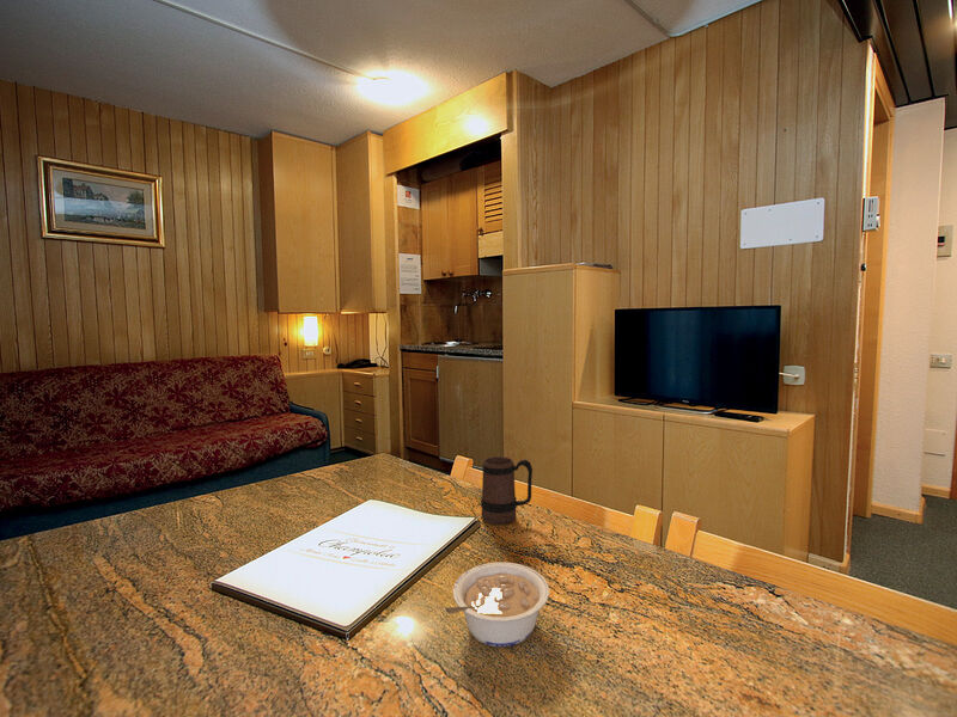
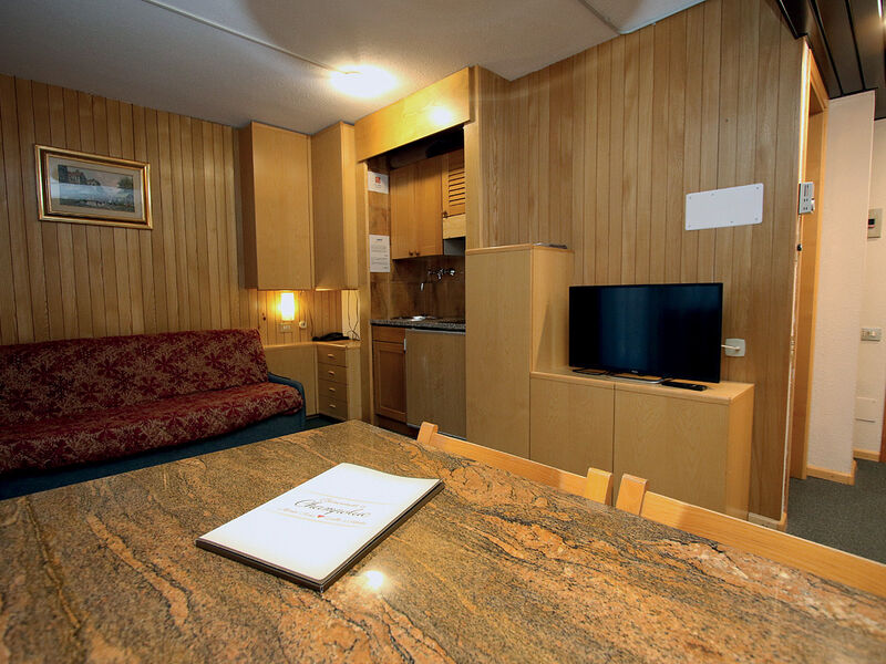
- mug (506, 489)
- legume (500, 605)
